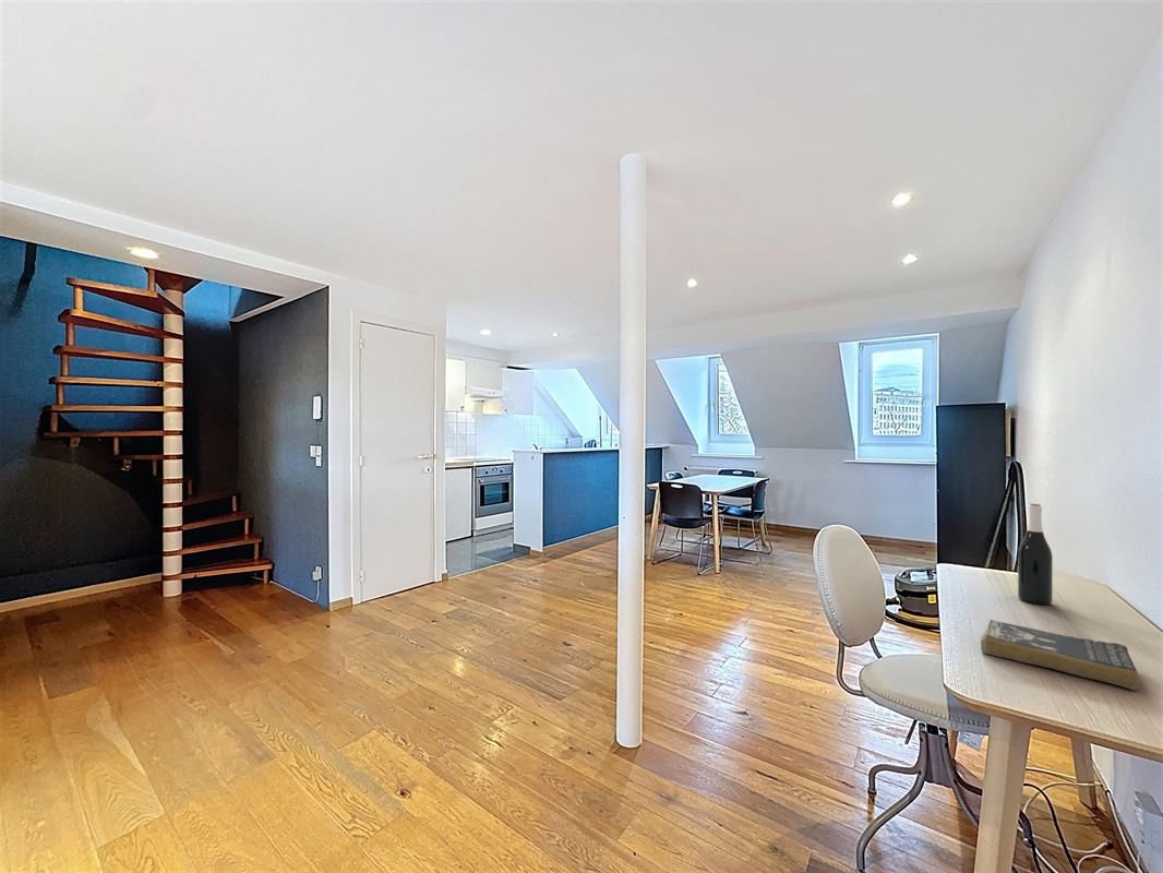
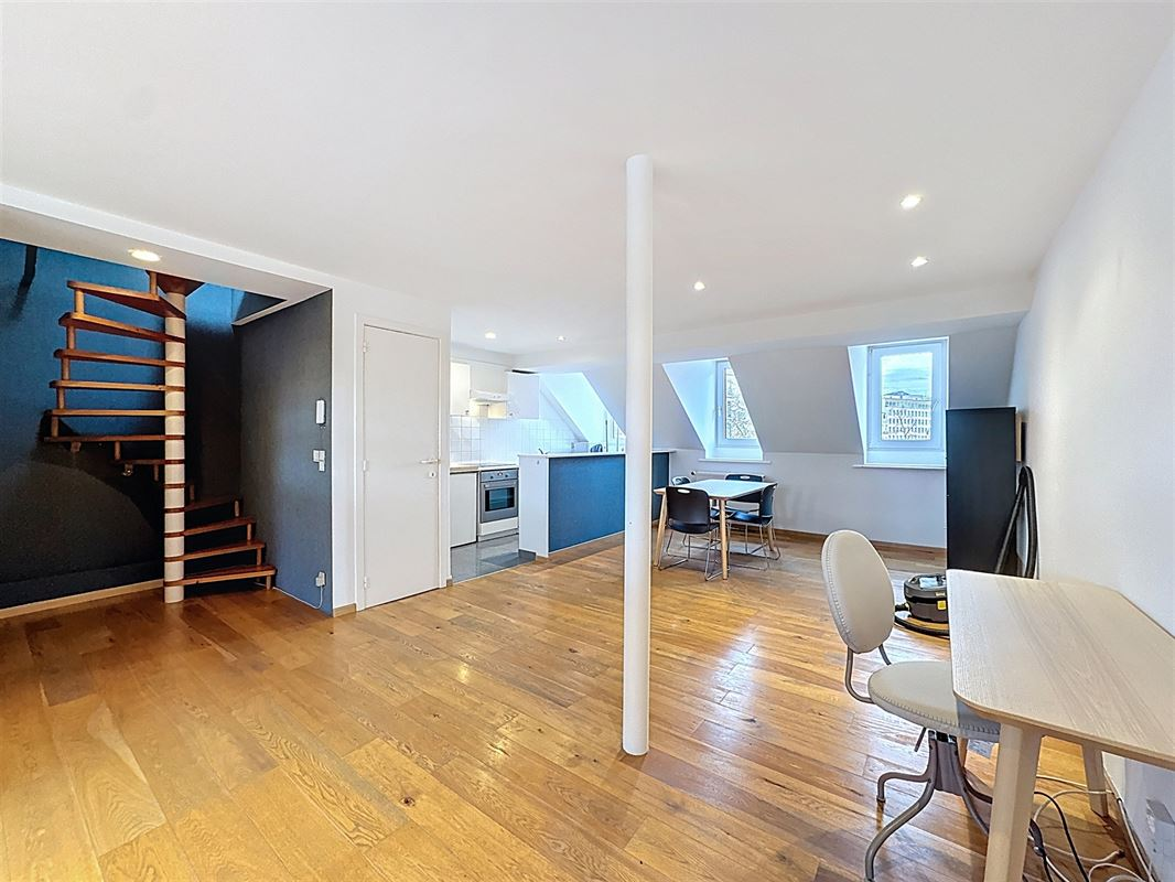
- book (1052, 648)
- wine bottle (1034, 552)
